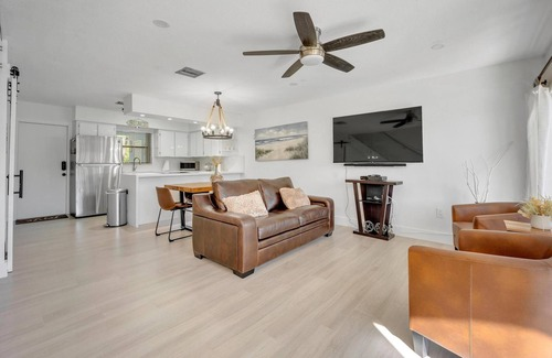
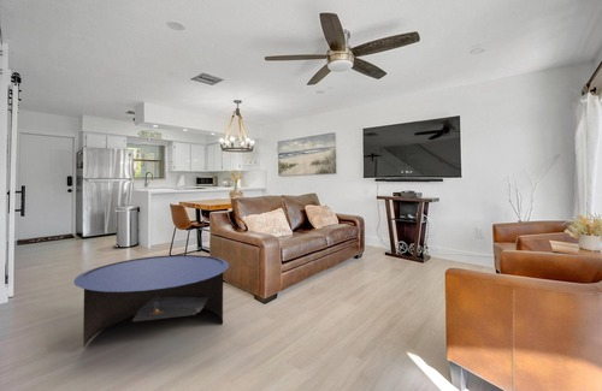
+ coffee table (159, 300)
